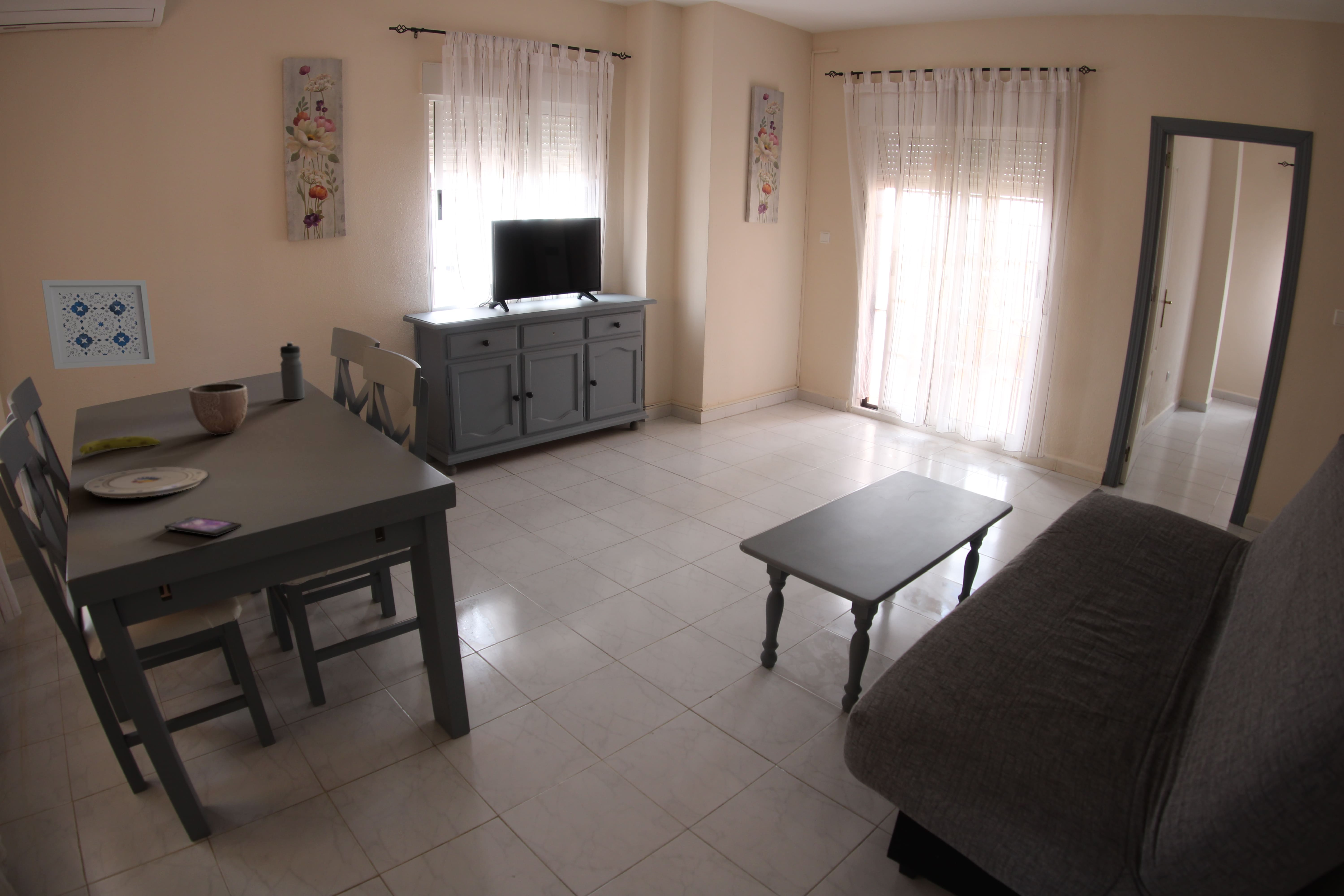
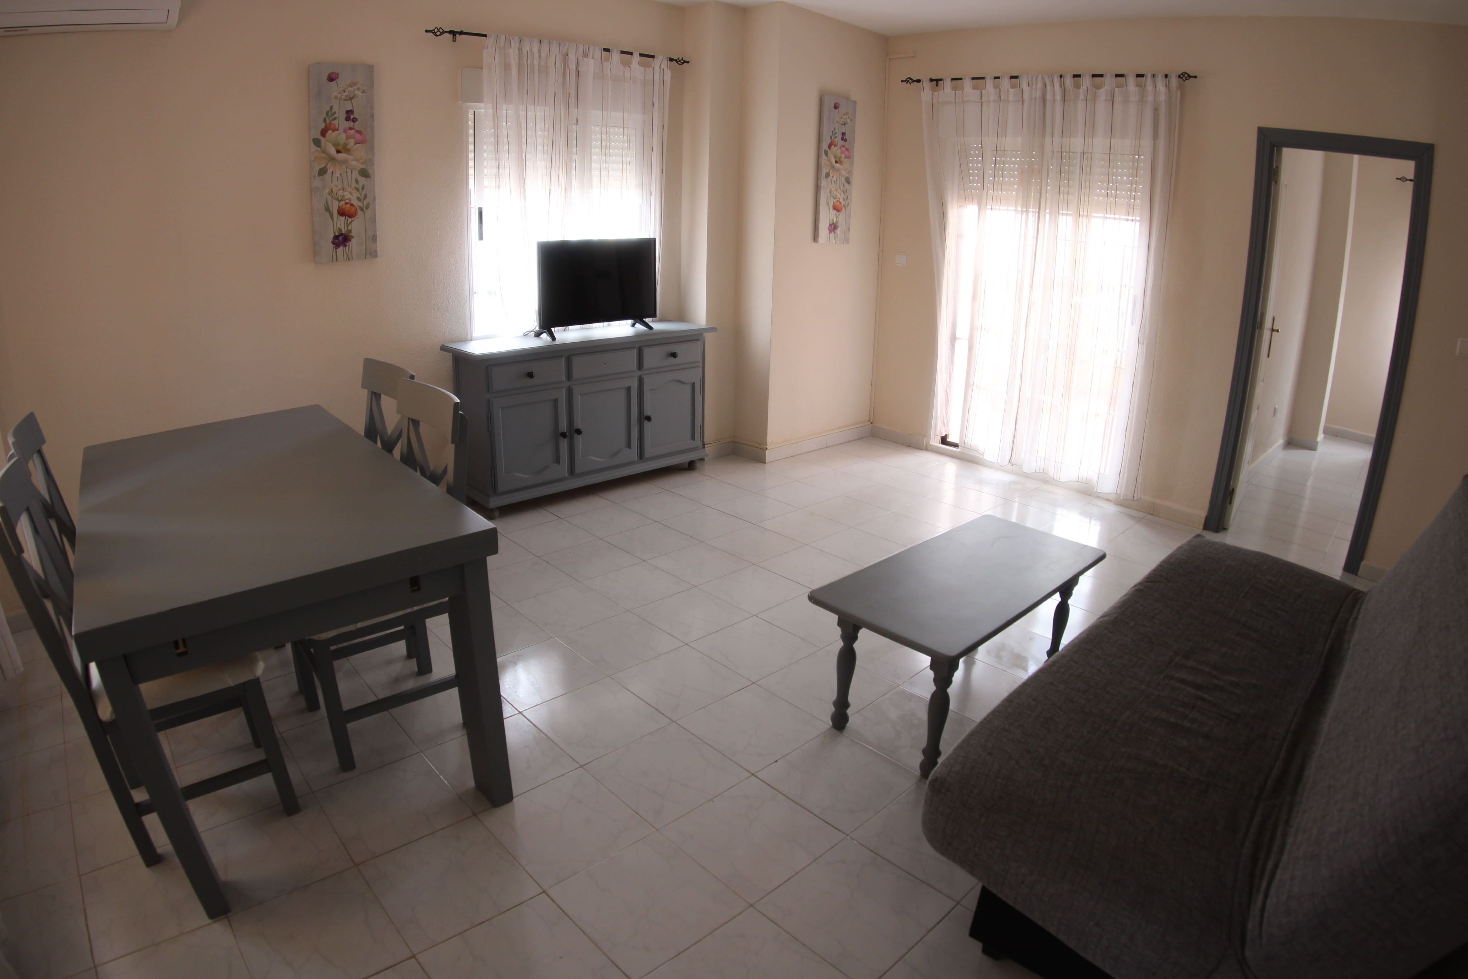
- plate (149, 482)
- fruit (120, 445)
- smartphone (203, 526)
- wall art (101, 323)
- water bottle (292, 370)
- decorative bowl (220, 410)
